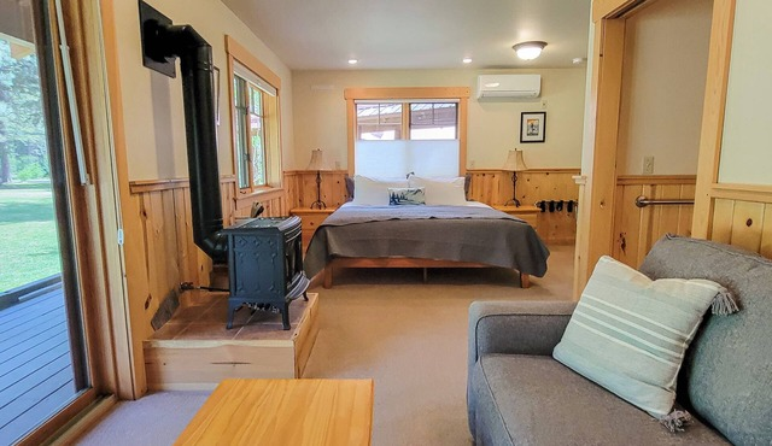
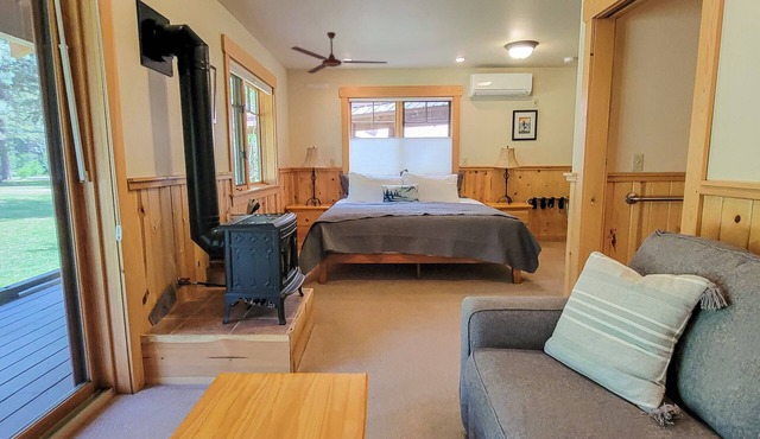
+ ceiling fan (332, 53)
